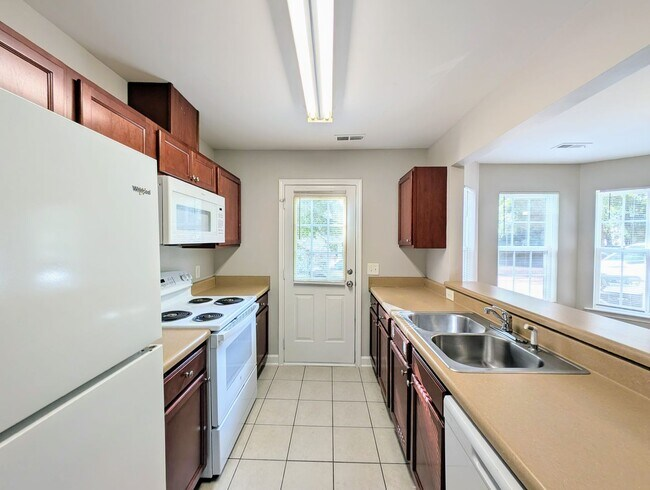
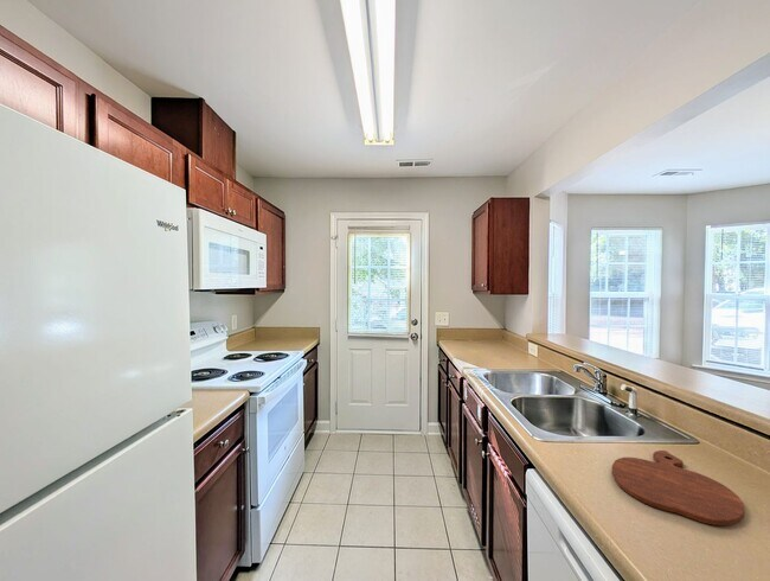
+ cutting board (669, 477)
